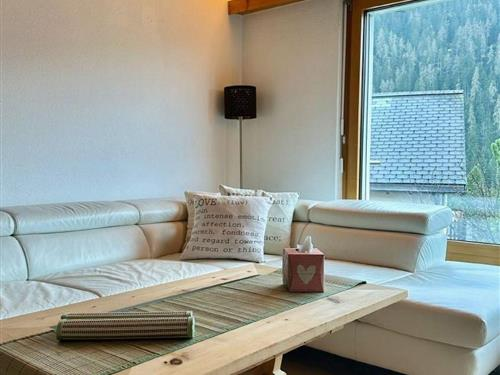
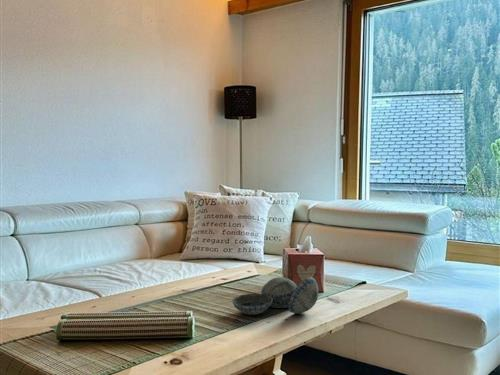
+ decorative bowl (277, 290)
